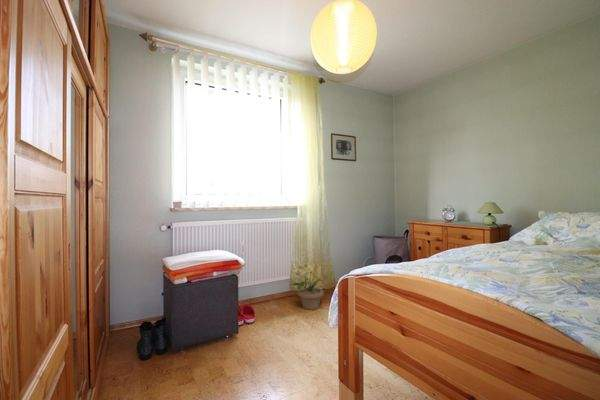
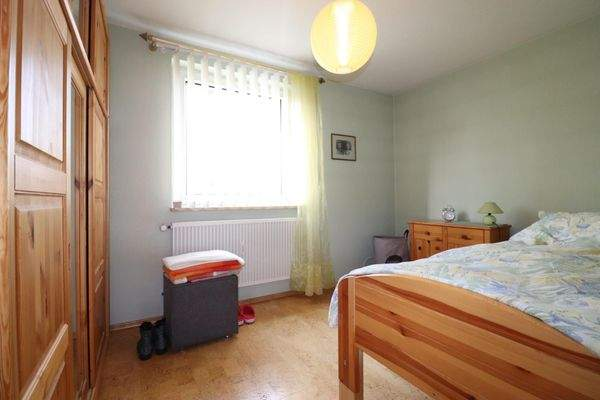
- potted plant (309, 285)
